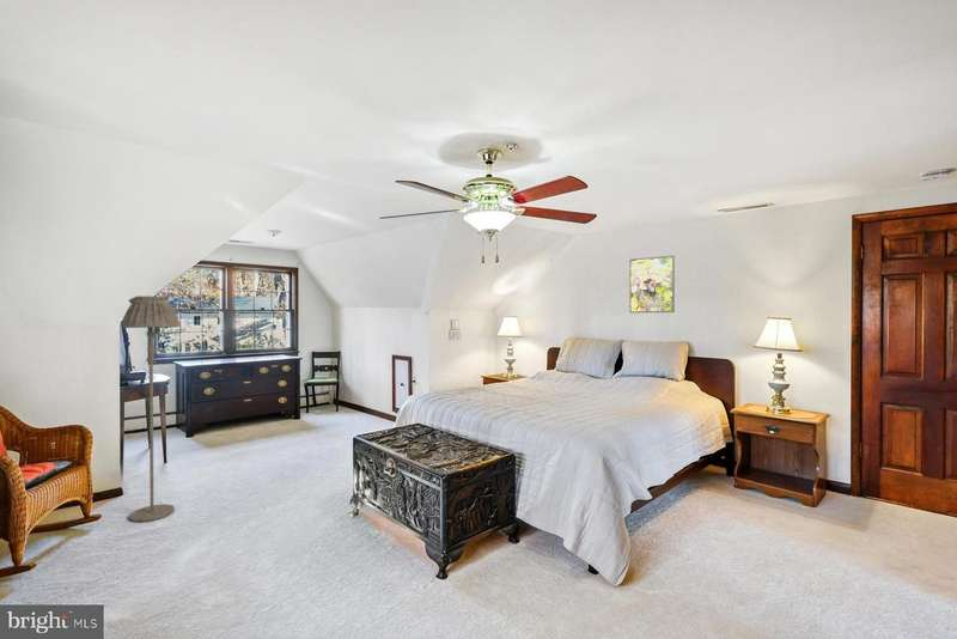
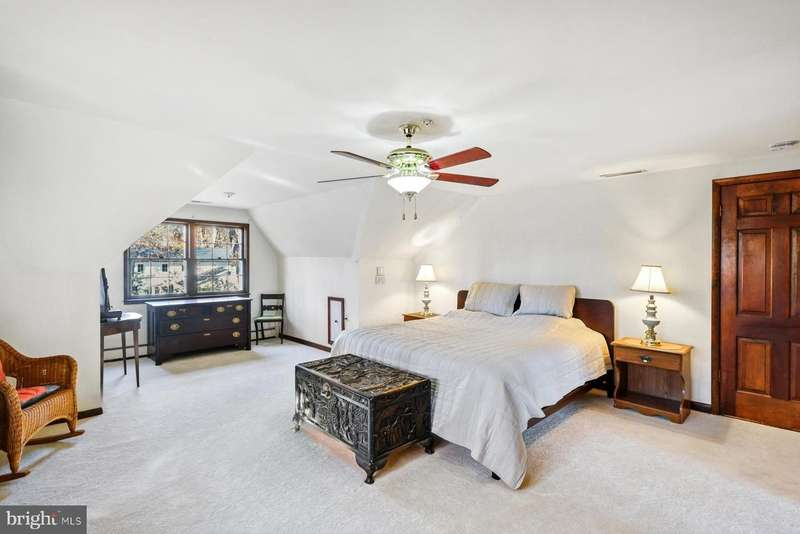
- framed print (651, 285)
- floor lamp (151, 404)
